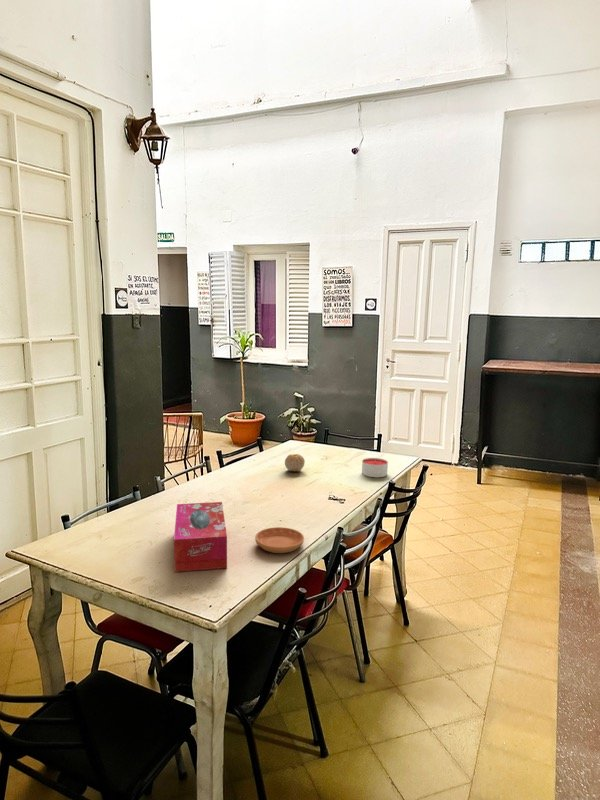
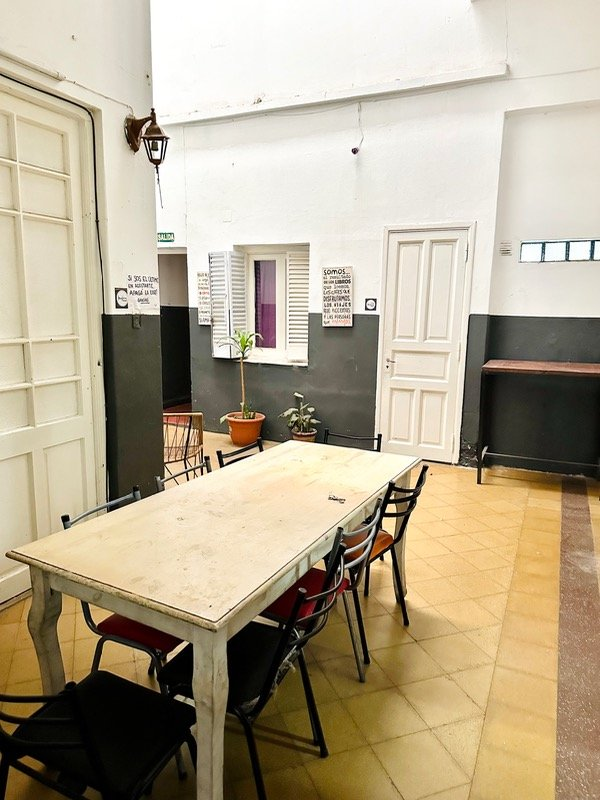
- candle (374, 467)
- tissue box (200, 533)
- fruit (294, 462)
- saucer (279, 540)
